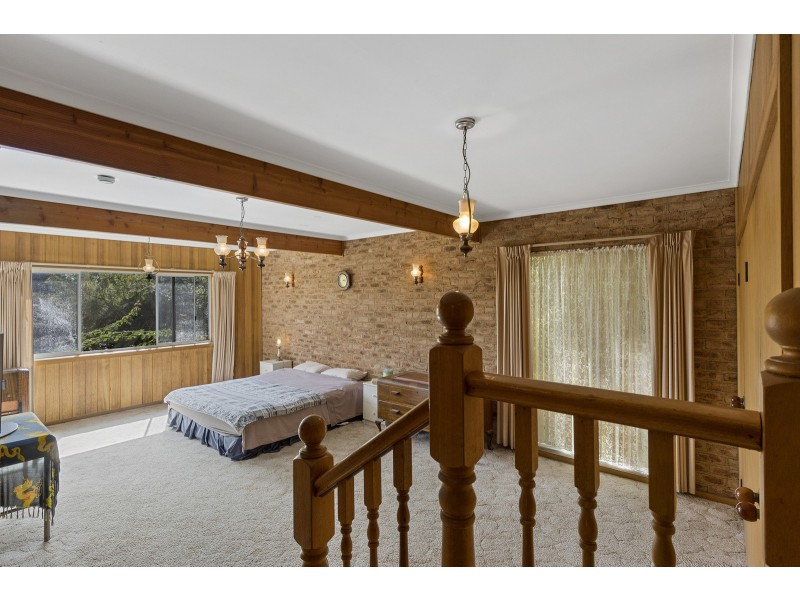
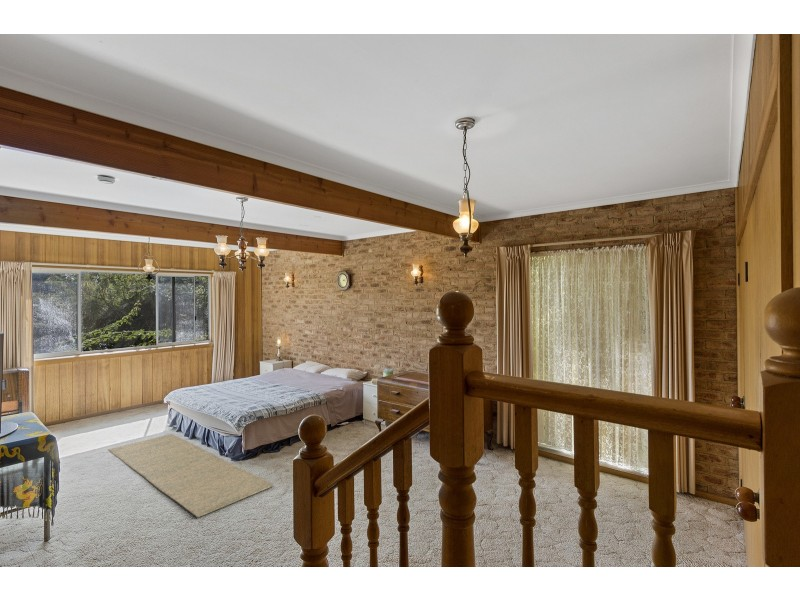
+ rug (181, 465)
